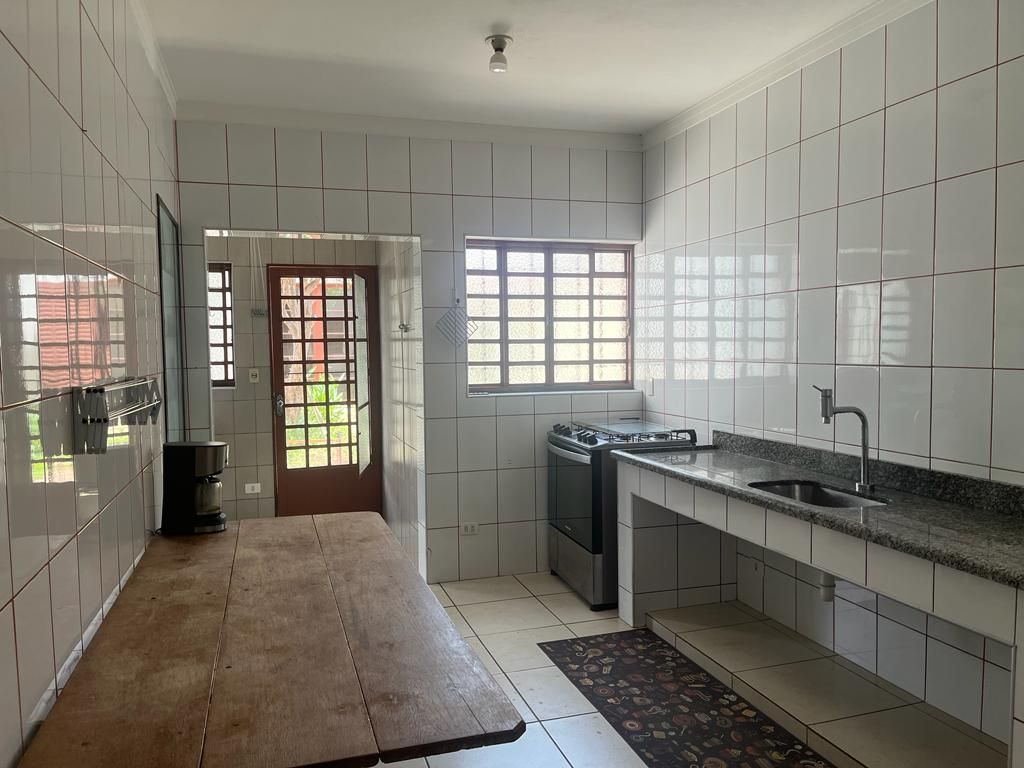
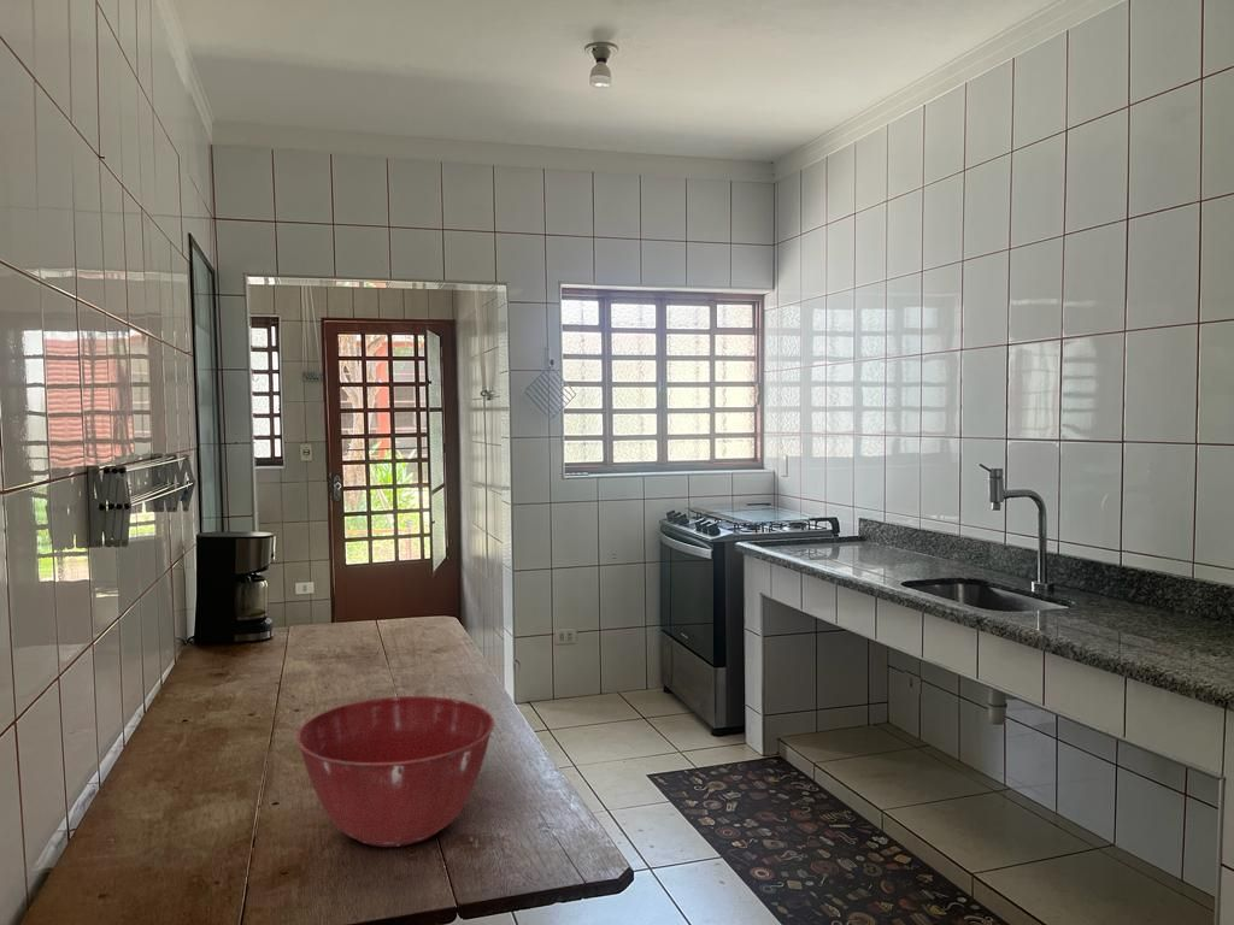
+ mixing bowl (398, 774)
